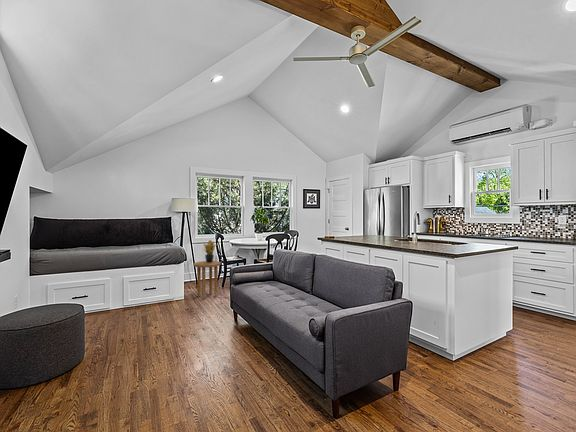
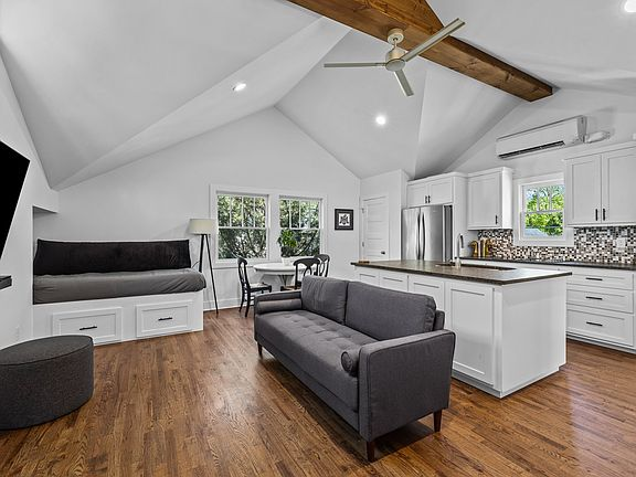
- side table (209, 279)
- potted plant (208, 250)
